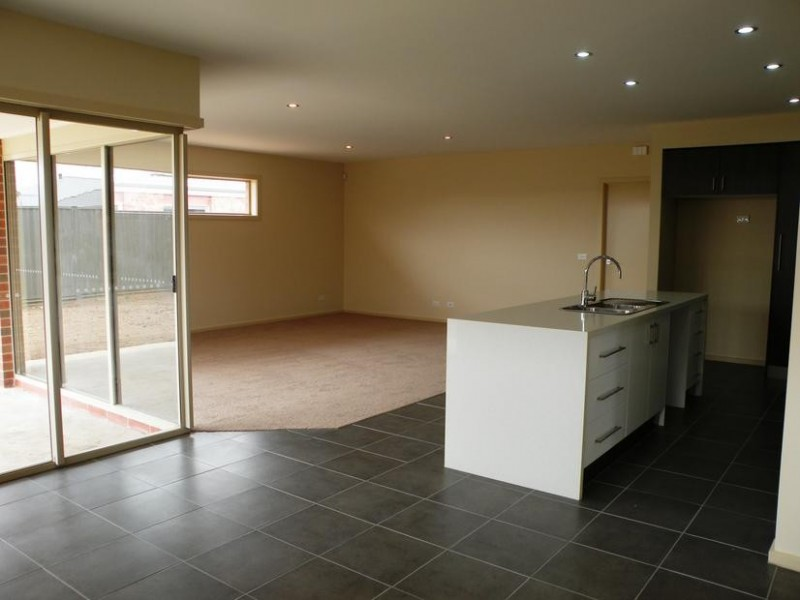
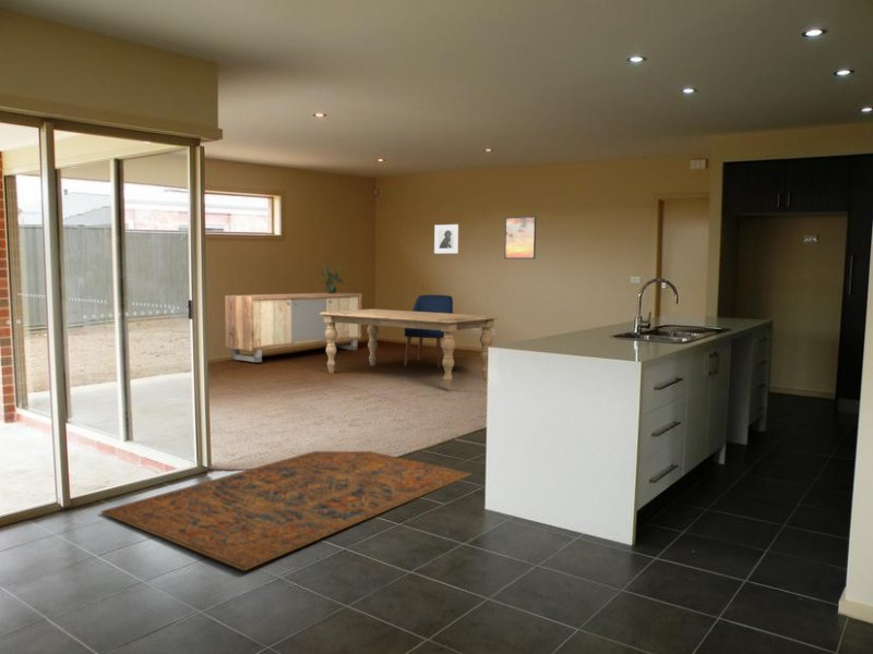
+ dining table (406, 327)
+ sideboard (298, 324)
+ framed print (519, 238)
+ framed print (445, 239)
+ rug (303, 491)
+ potted plant (333, 279)
+ chair (429, 329)
